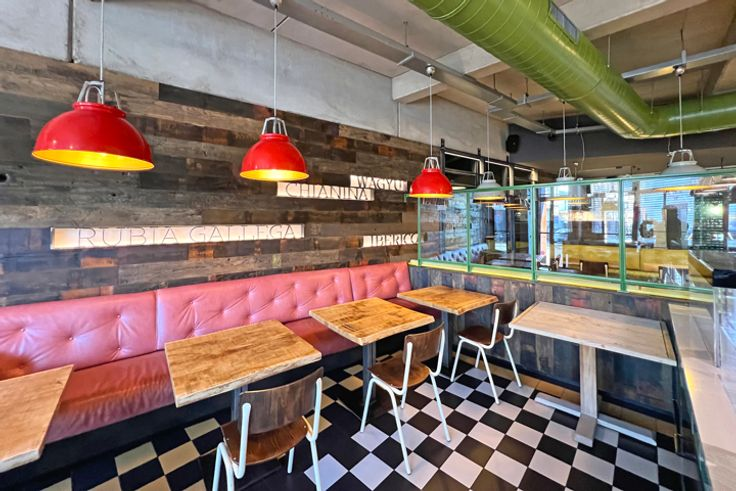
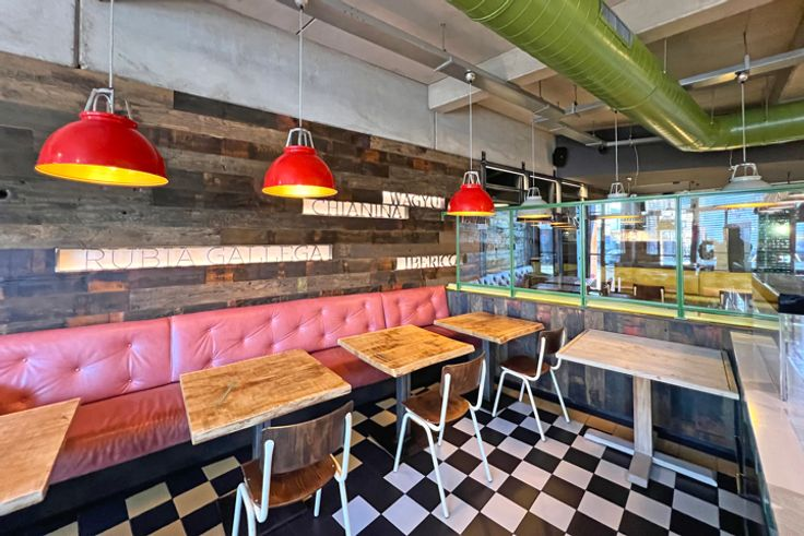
+ spoon (226, 392)
